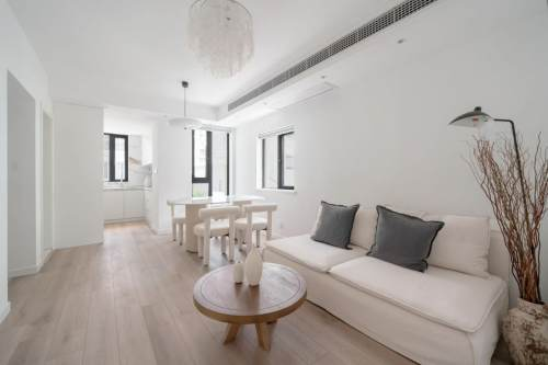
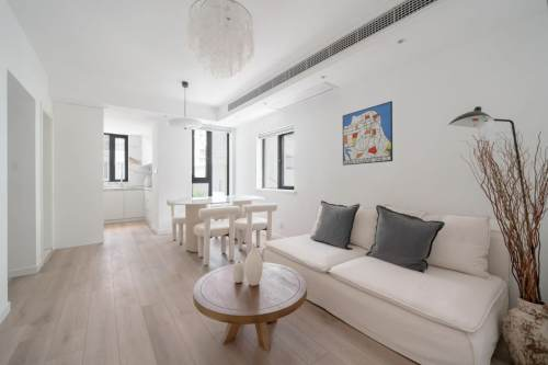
+ wall art (365, 136)
